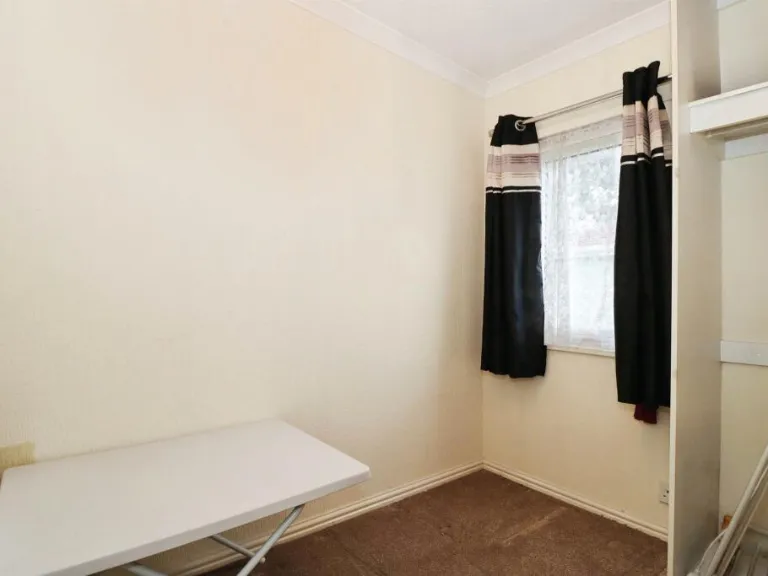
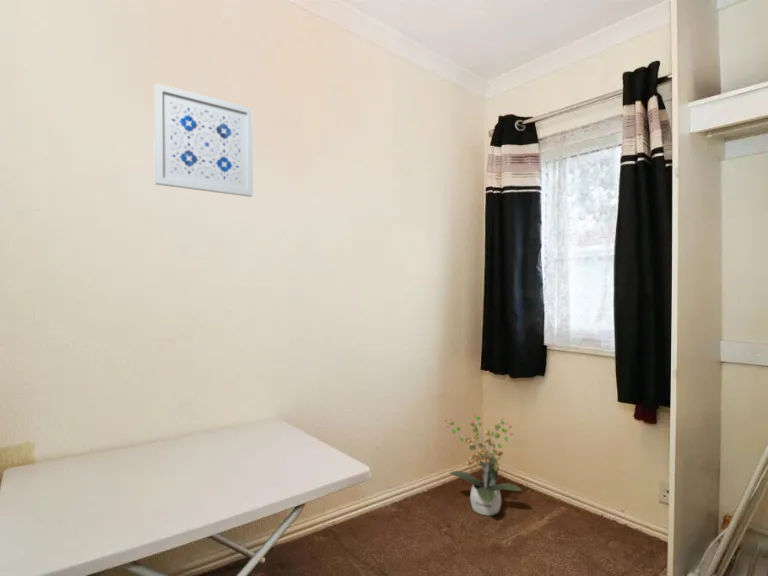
+ wall art (206, 144)
+ potted plant (482, 463)
